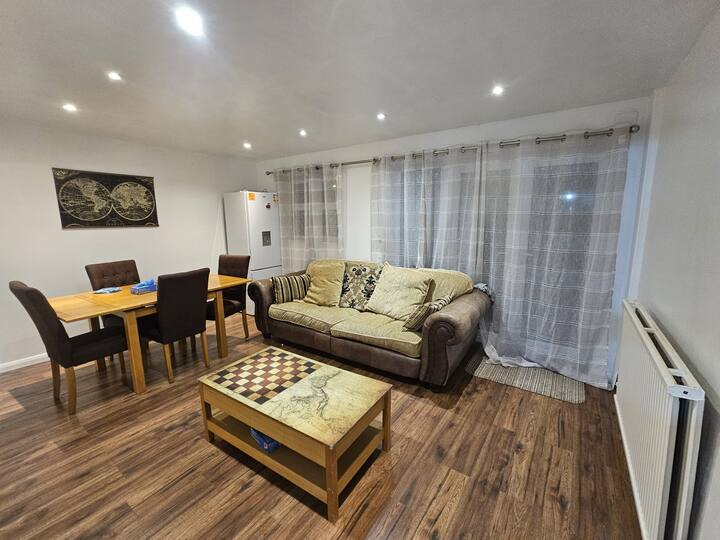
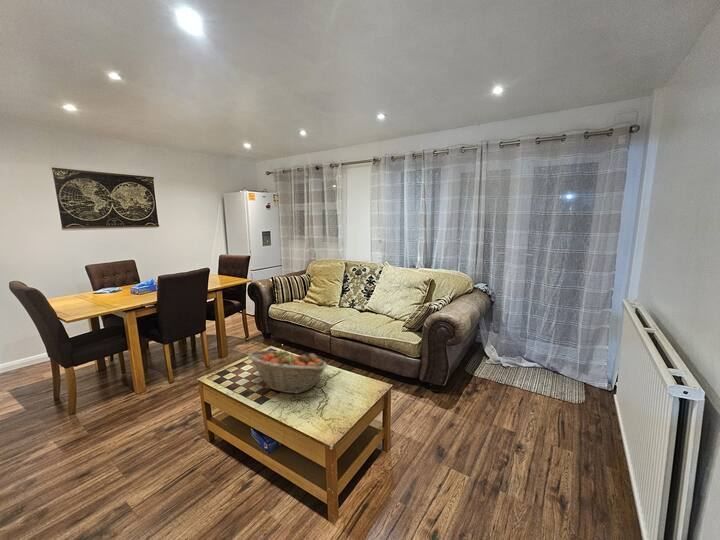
+ fruit basket (287, 365)
